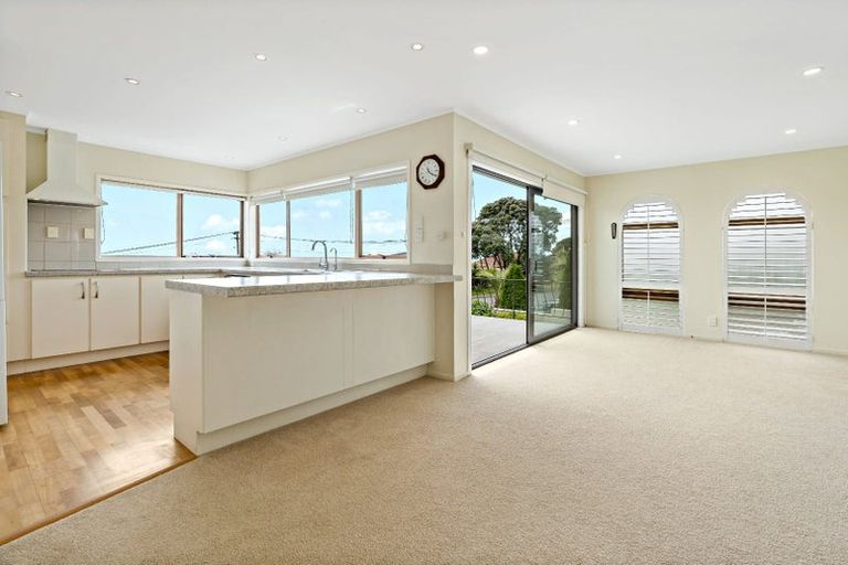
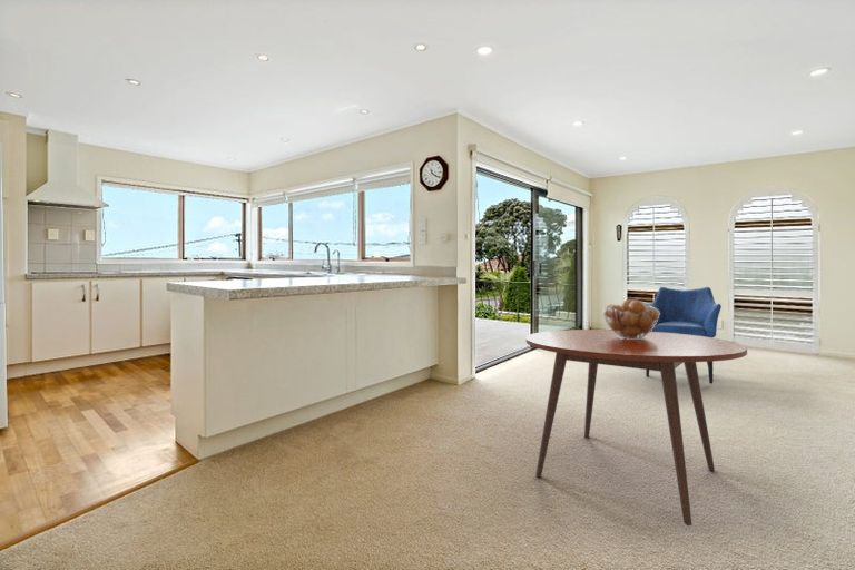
+ fruit basket (630, 317)
+ armchair (681, 331)
+ dining table (592, 405)
